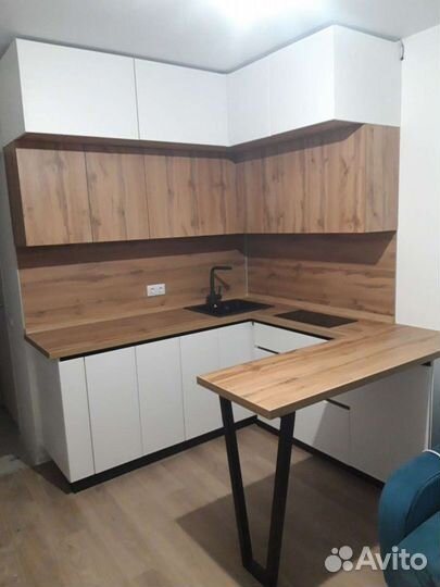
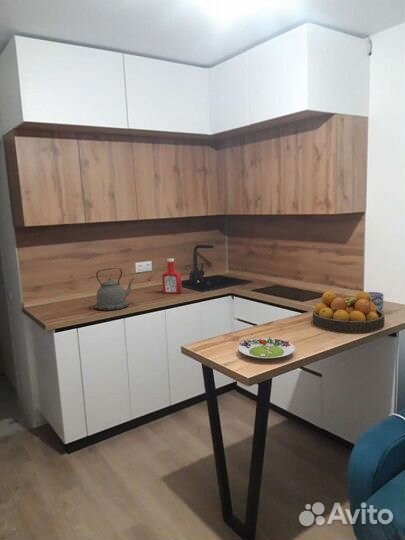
+ salad plate (266, 349)
+ mug (371, 301)
+ soap bottle (171, 275)
+ fruit bowl (347, 308)
+ kettle (112, 287)
